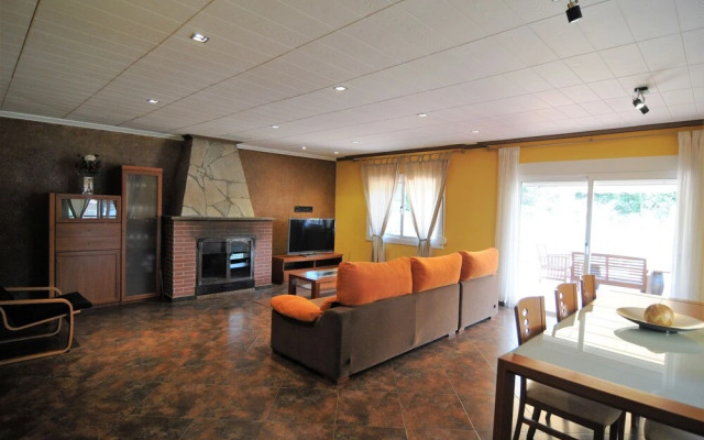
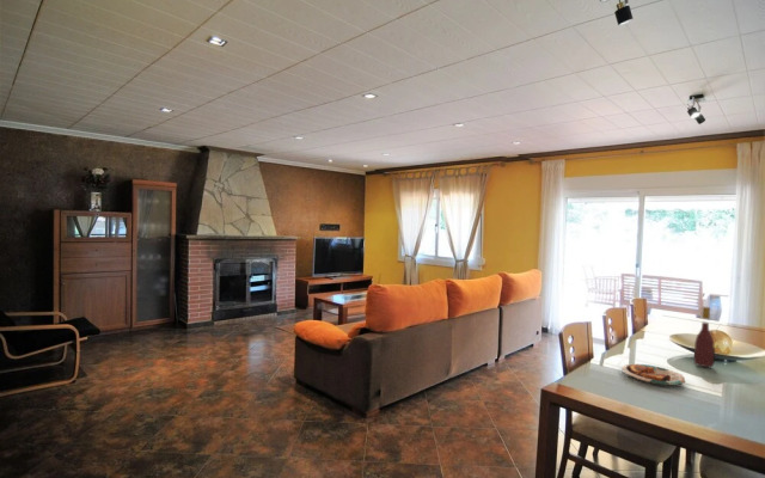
+ plate (653, 374)
+ wine bottle (704, 336)
